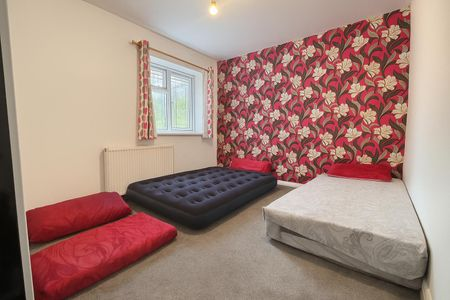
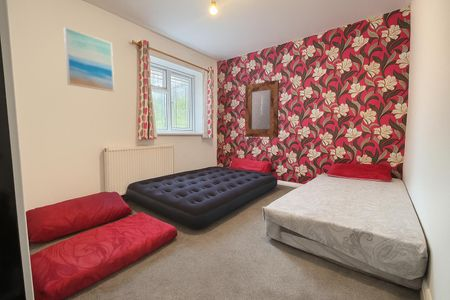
+ home mirror (261, 110)
+ wall art (91, 62)
